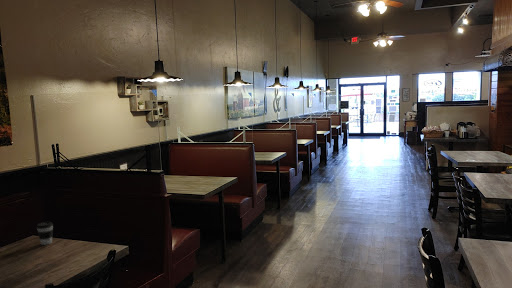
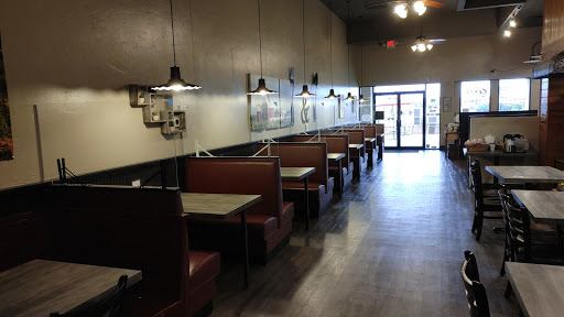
- coffee cup (45, 233)
